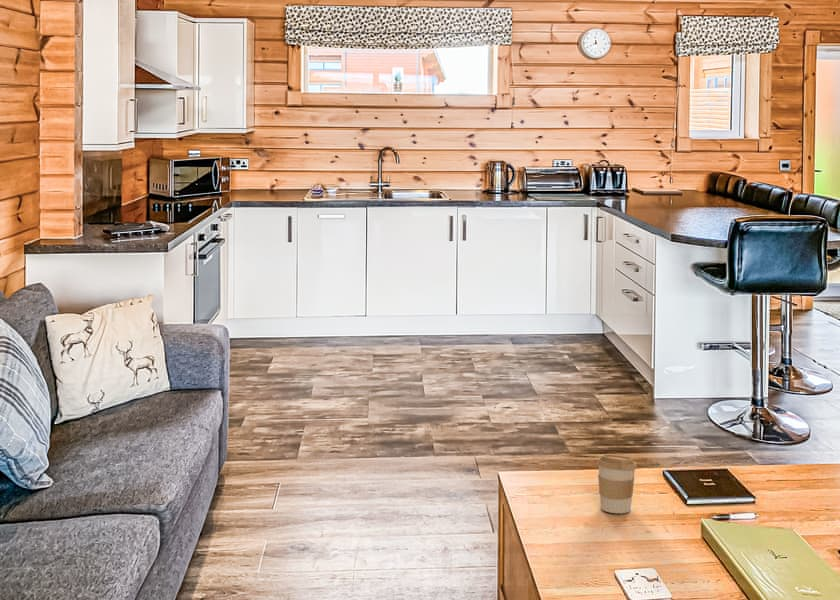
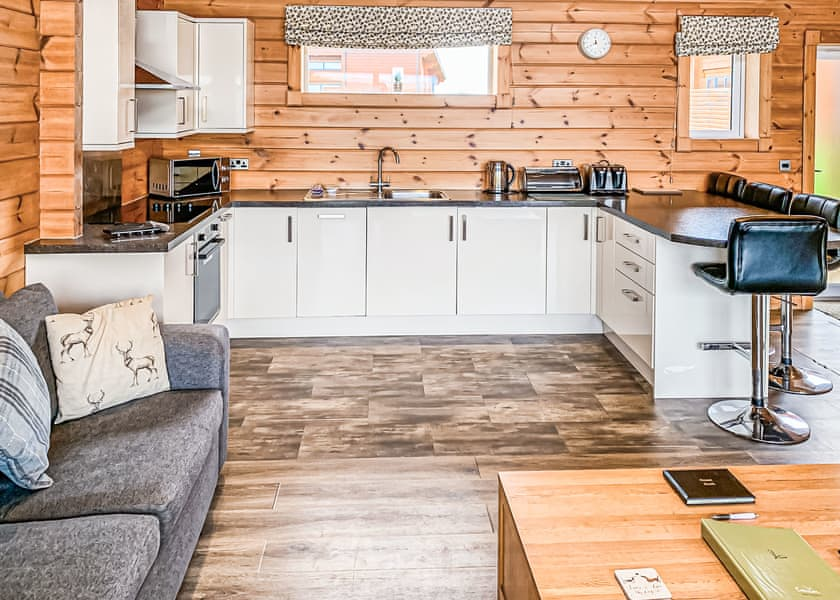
- coffee cup (616, 482)
